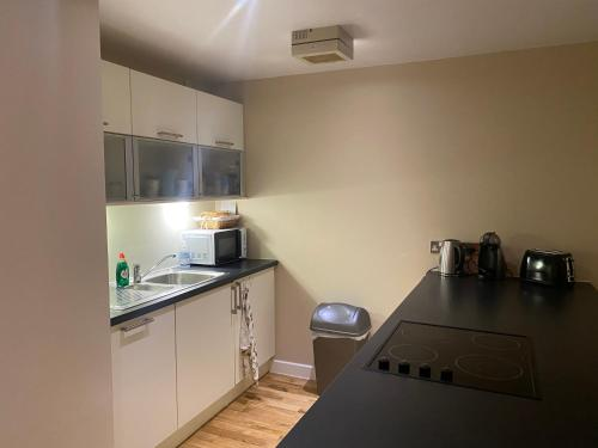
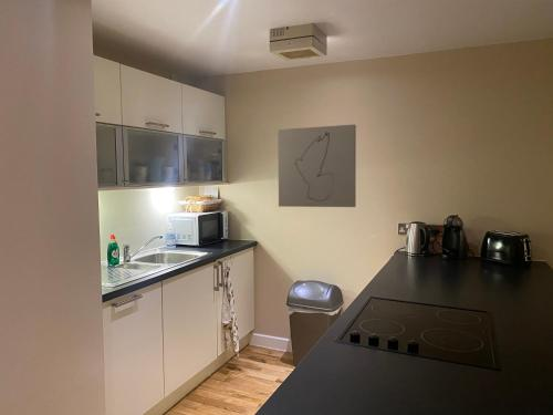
+ wall art (315, 167)
